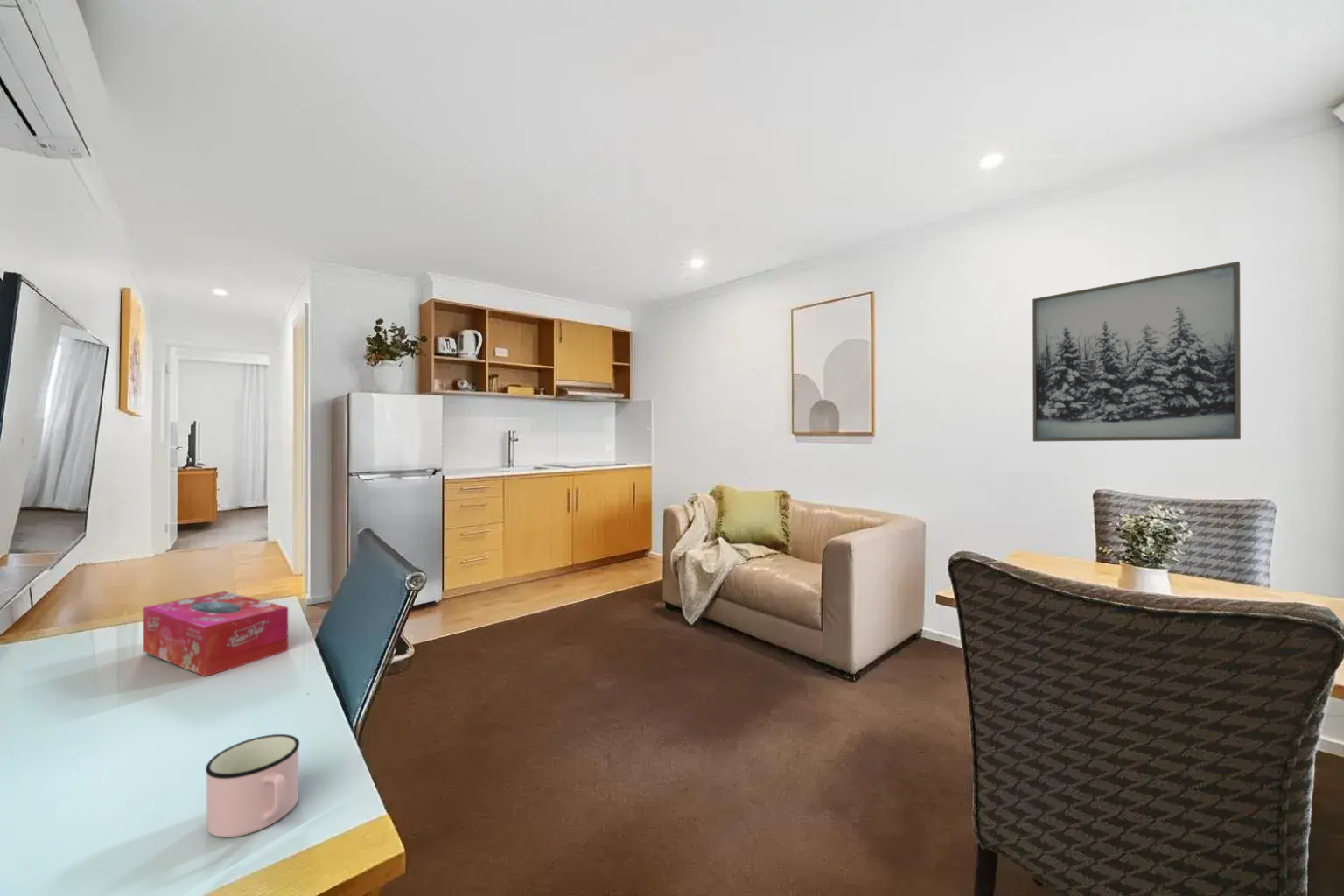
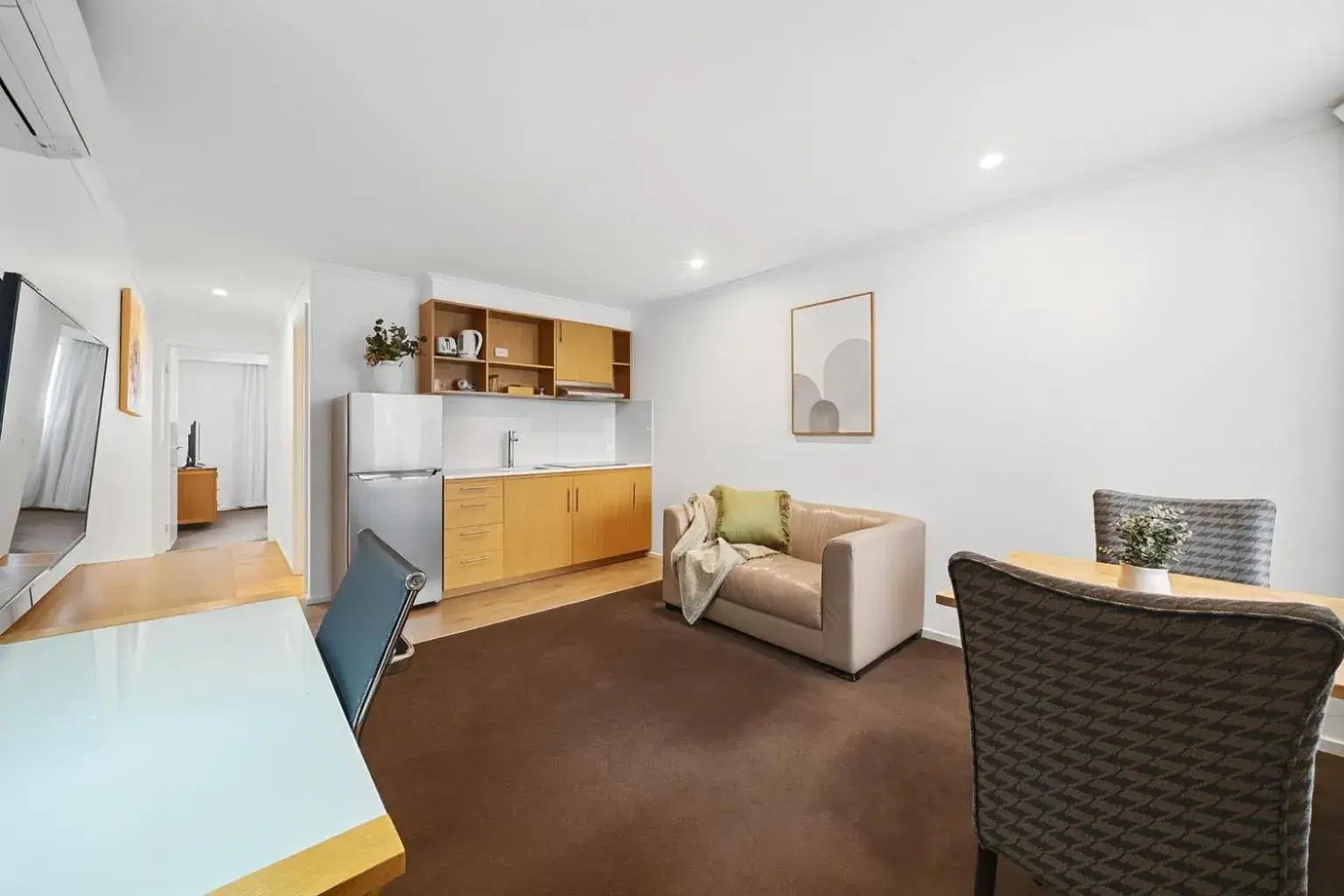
- wall art (1125, 361)
- mug (259, 787)
- tissue box (215, 629)
